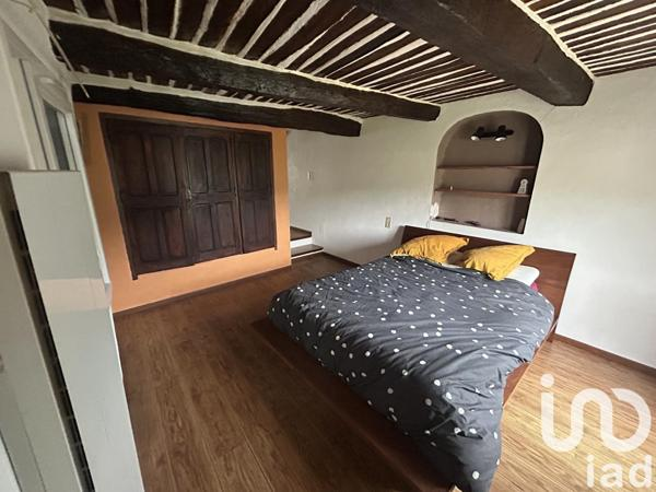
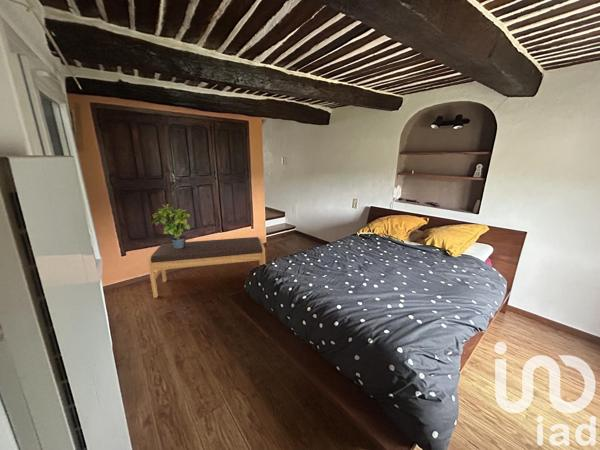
+ potted plant (173, 225)
+ bench (212, 263)
